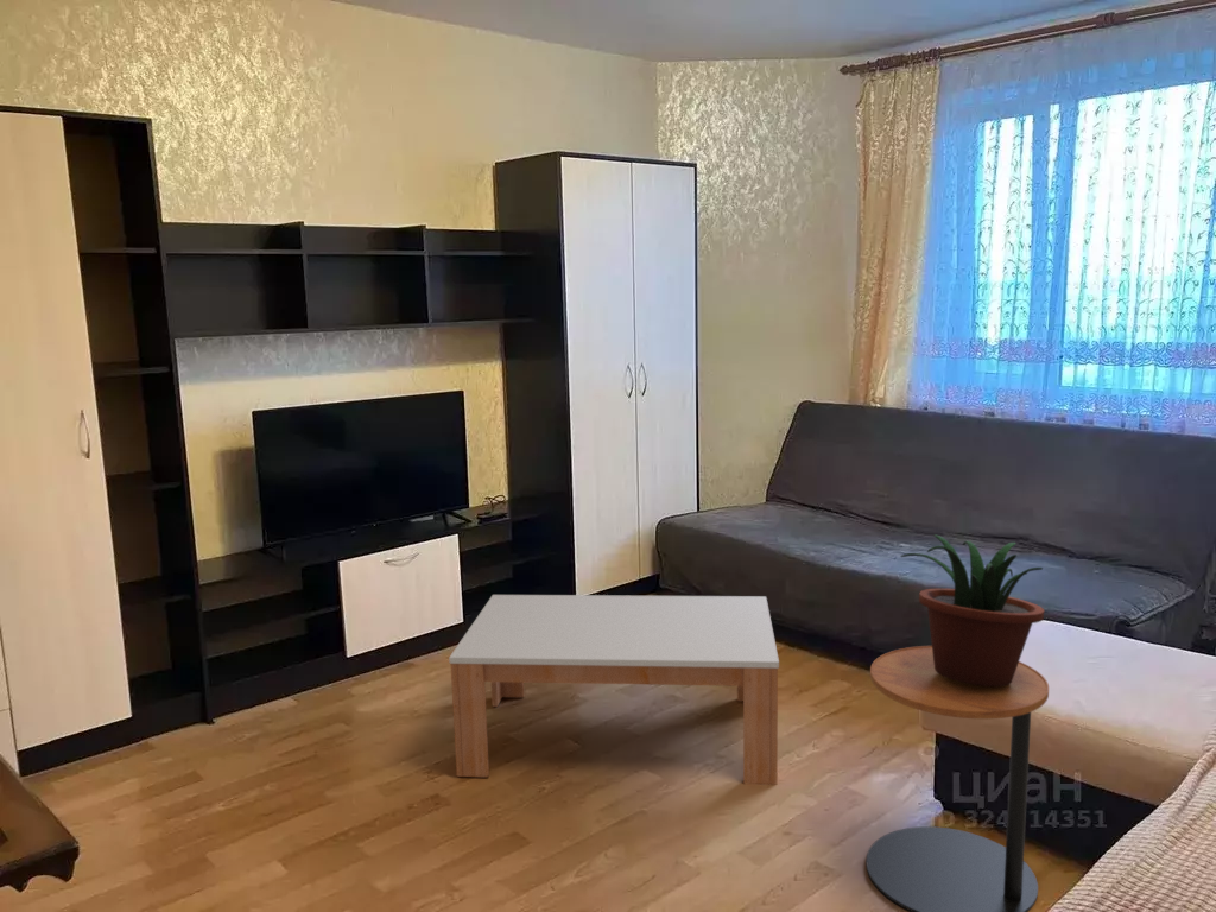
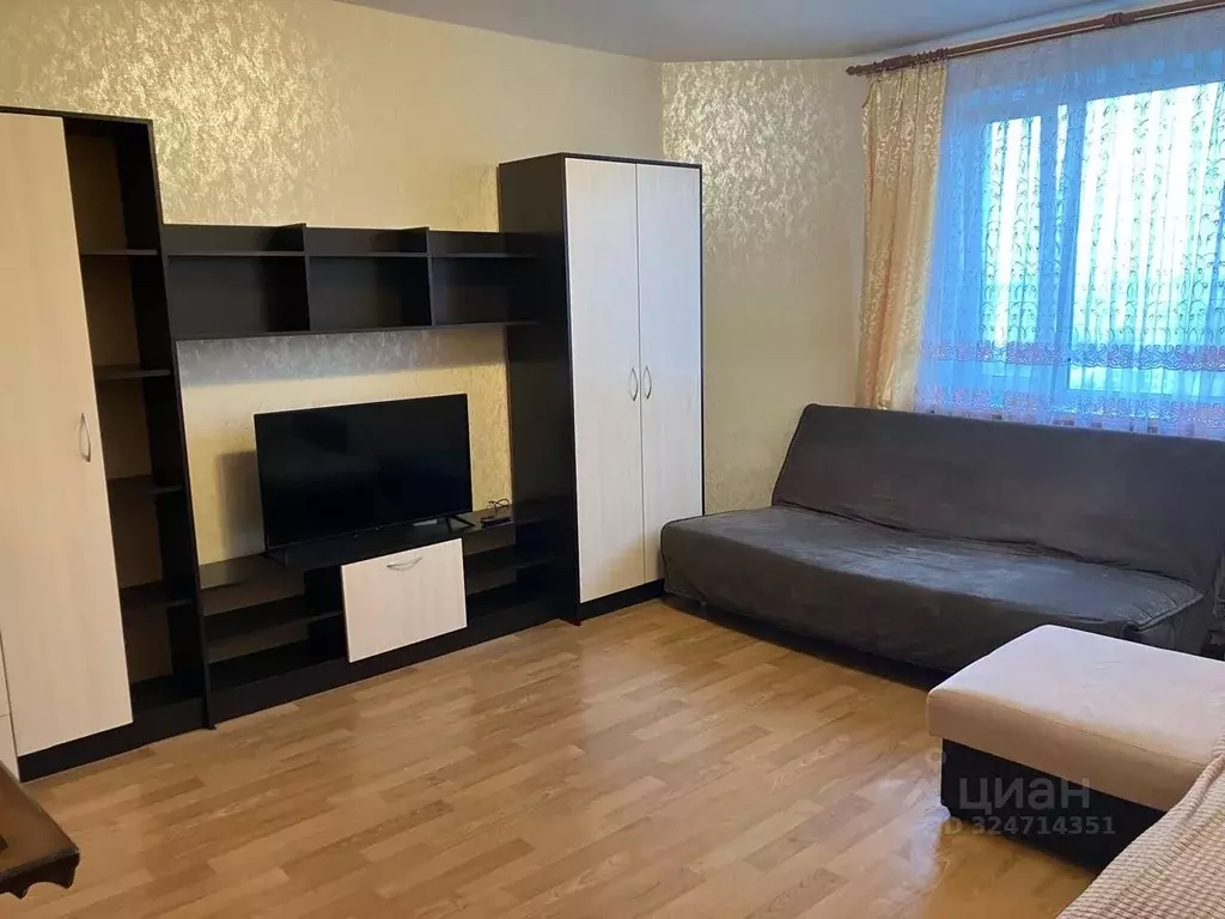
- potted plant (961, 613)
- side table (948, 828)
- coffee table (621, 680)
